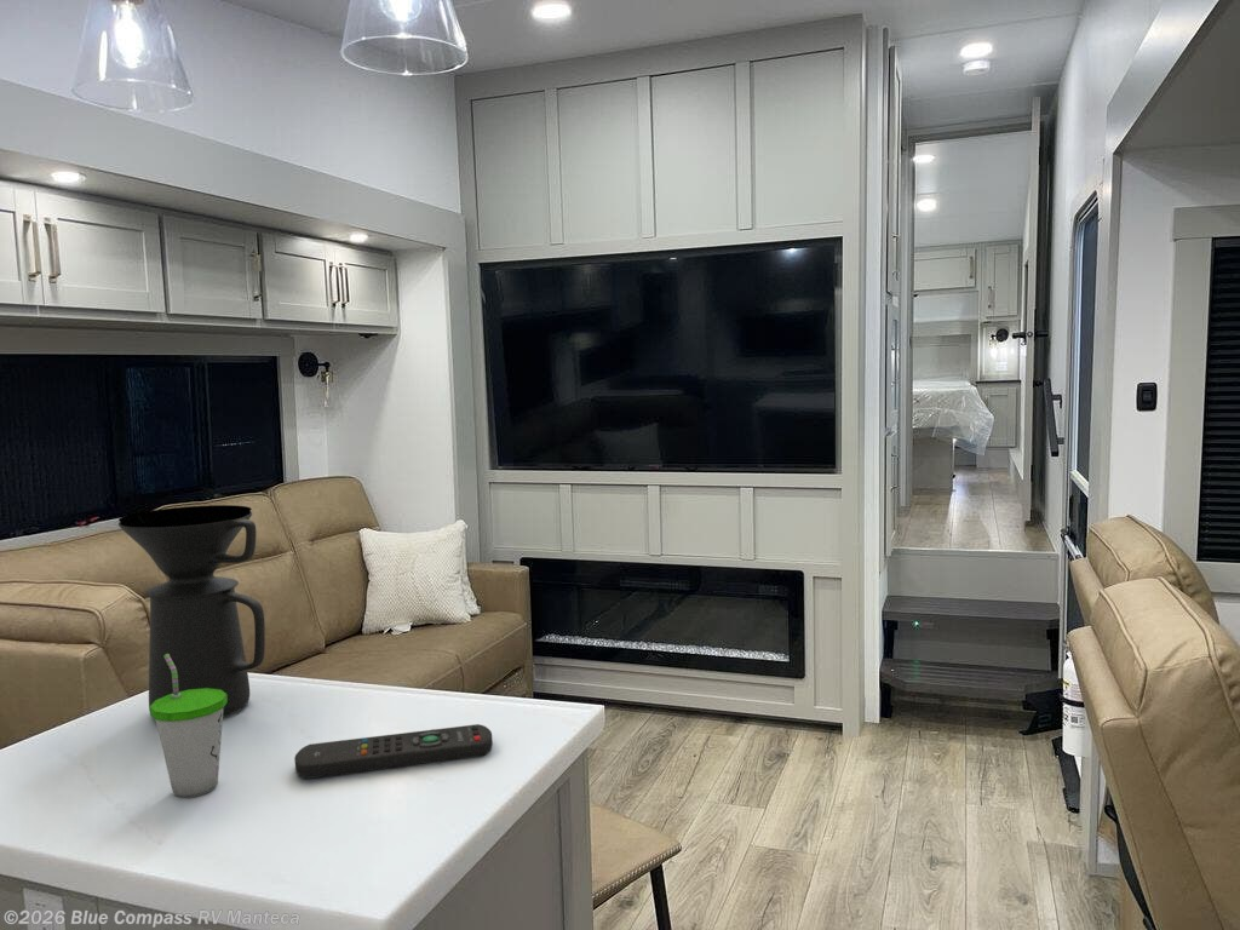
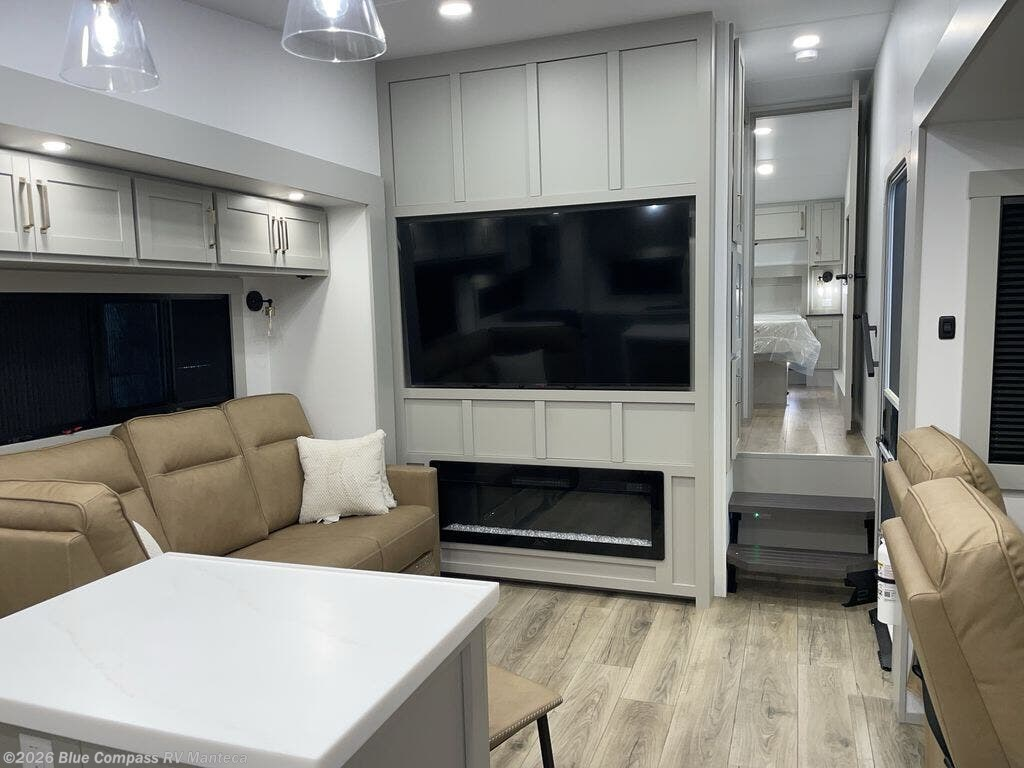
- cup (190, 724)
- remote control (396, 748)
- coffee maker (194, 612)
